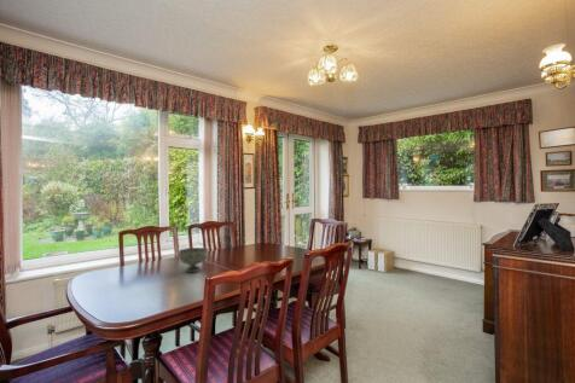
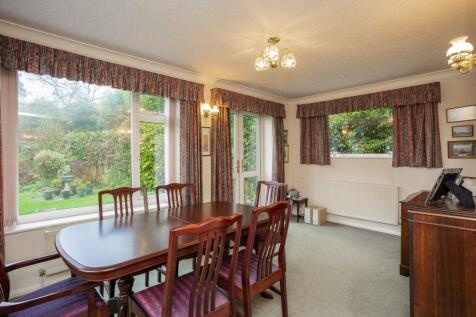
- bowl (193, 259)
